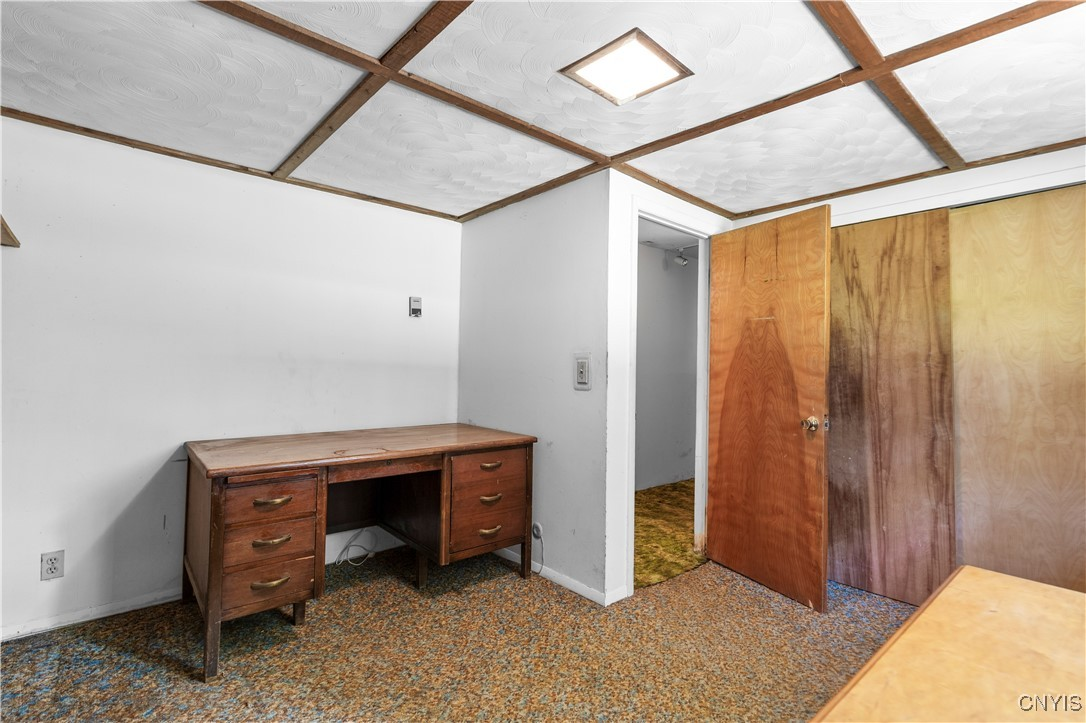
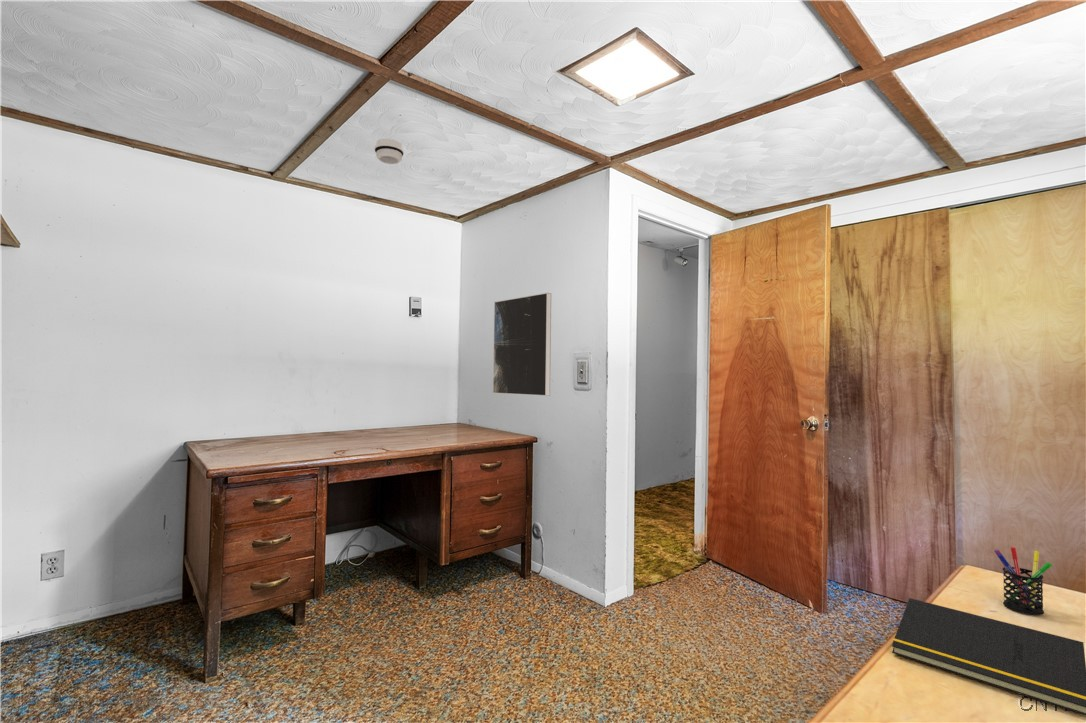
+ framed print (520, 346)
+ smoke detector (389, 152)
+ notepad (985, 647)
+ pen holder (1025, 578)
